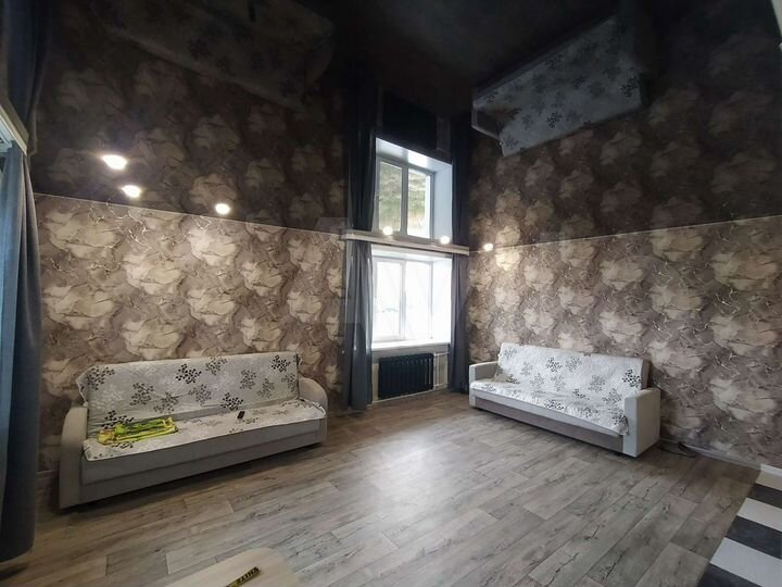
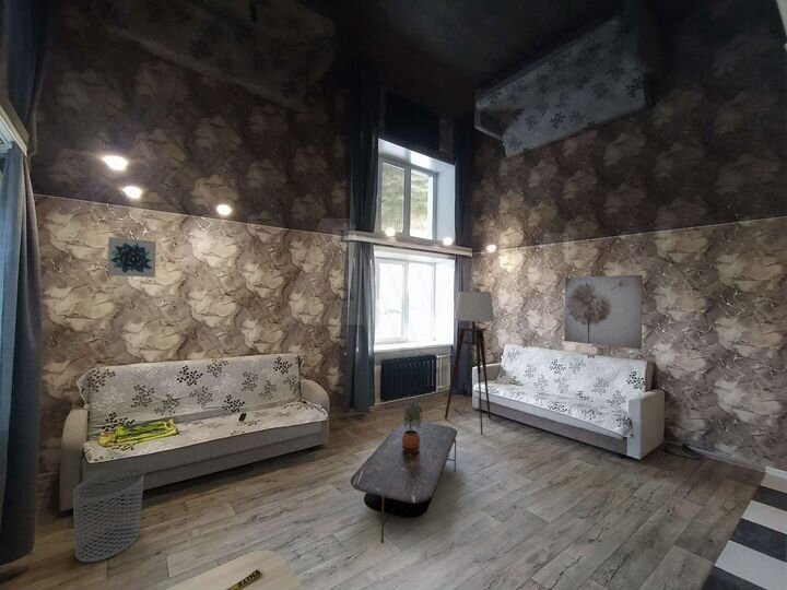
+ floor lamp (472, 354)
+ waste bin (108, 512)
+ wall art (132, 258)
+ wall art (600, 310)
+ potted plant (412, 426)
+ coffee table (411, 469)
